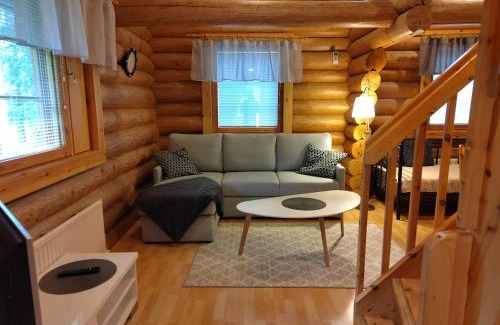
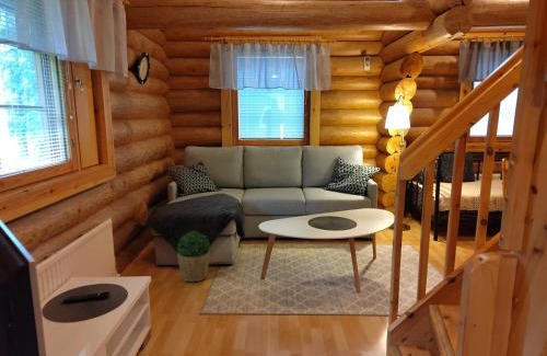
+ potted plant (194, 255)
